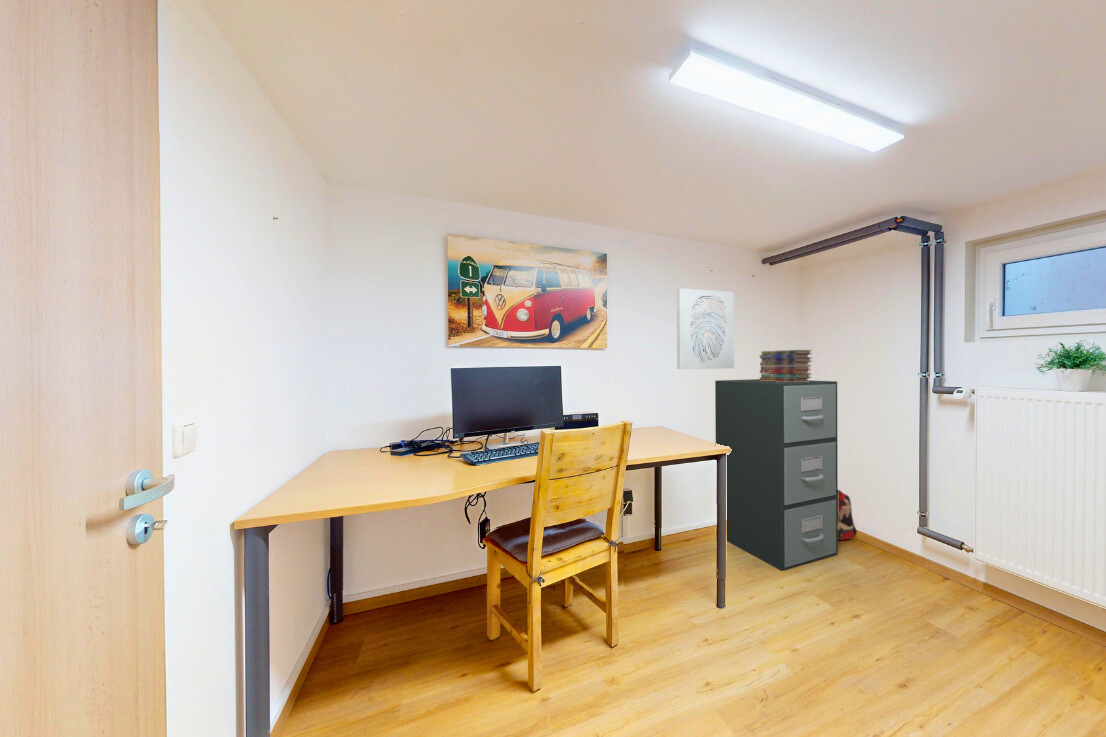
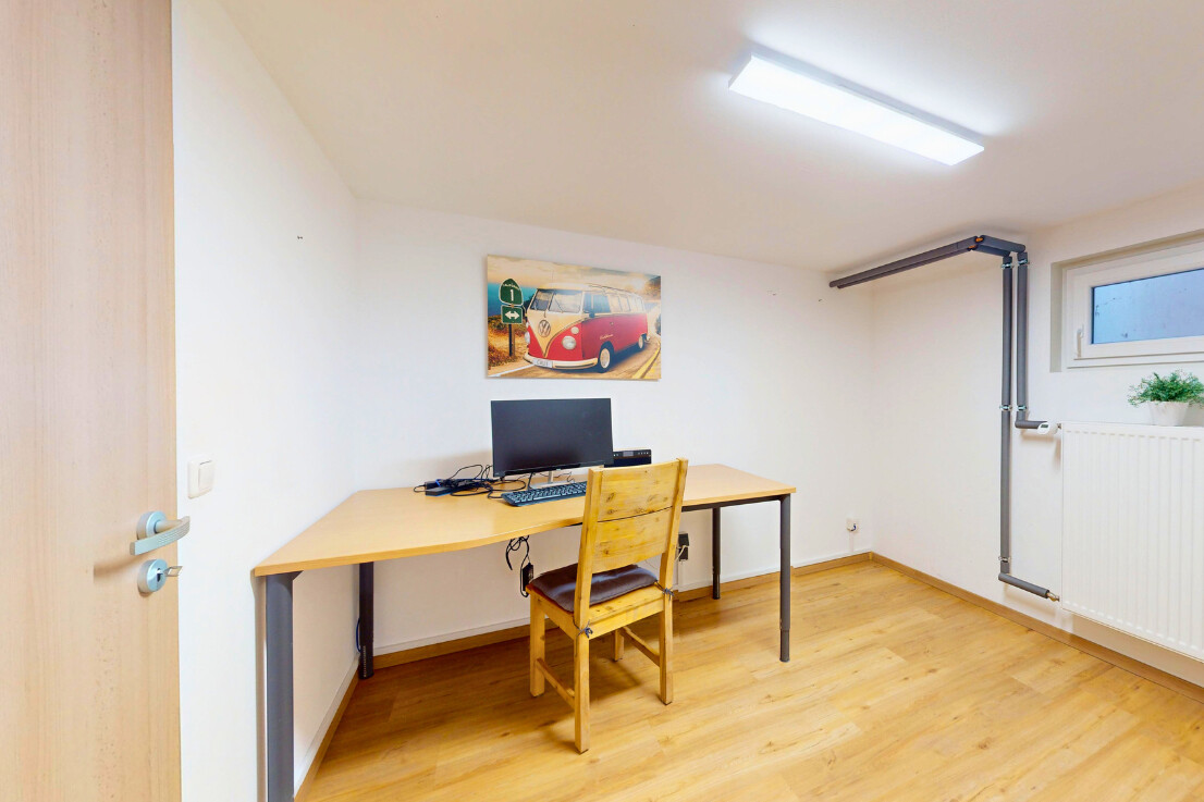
- book stack (785, 365)
- backpack (838, 508)
- filing cabinet (776, 463)
- wall art (706, 329)
